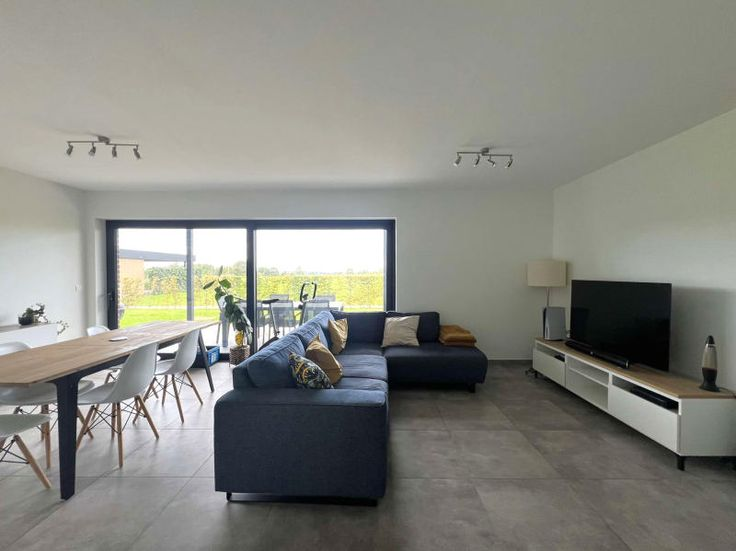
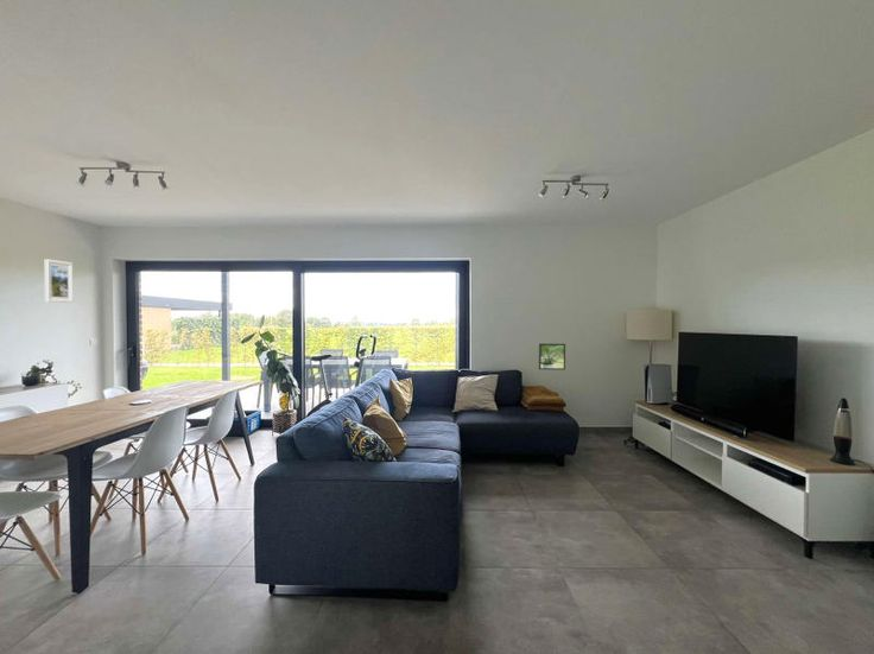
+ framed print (58, 281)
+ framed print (551, 356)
